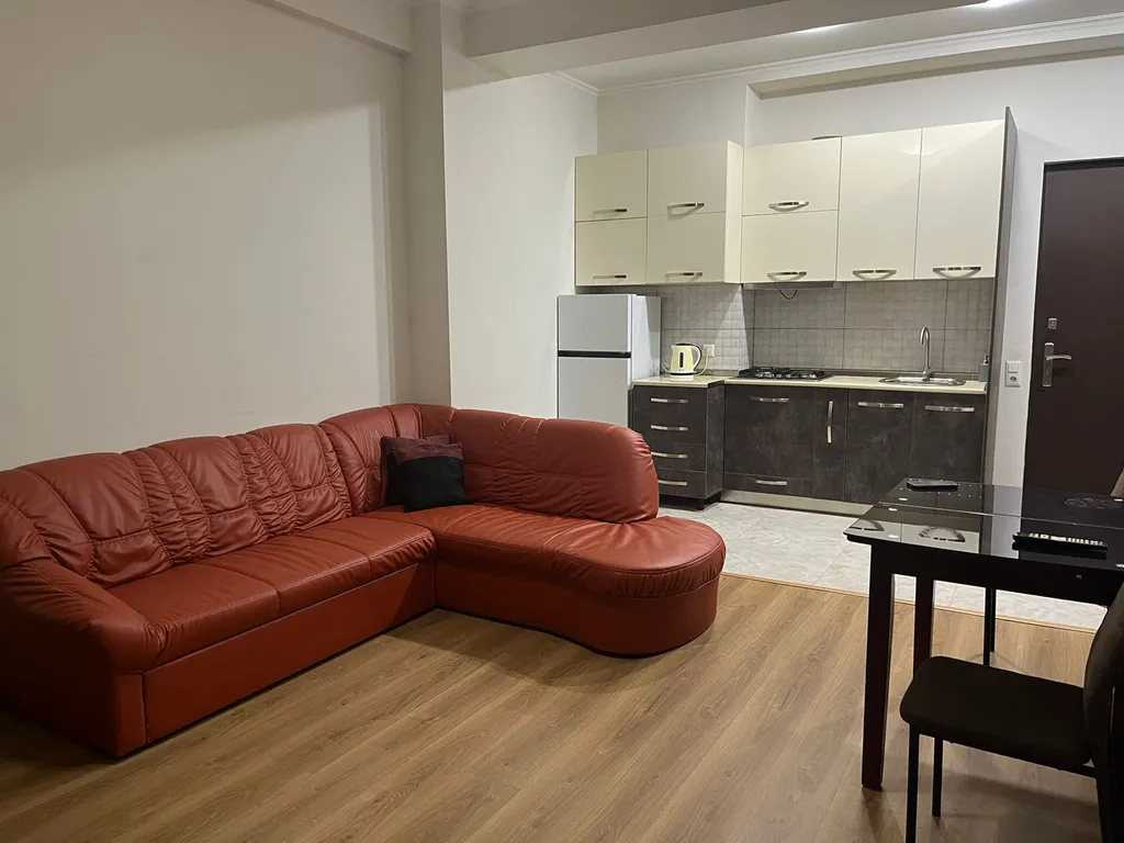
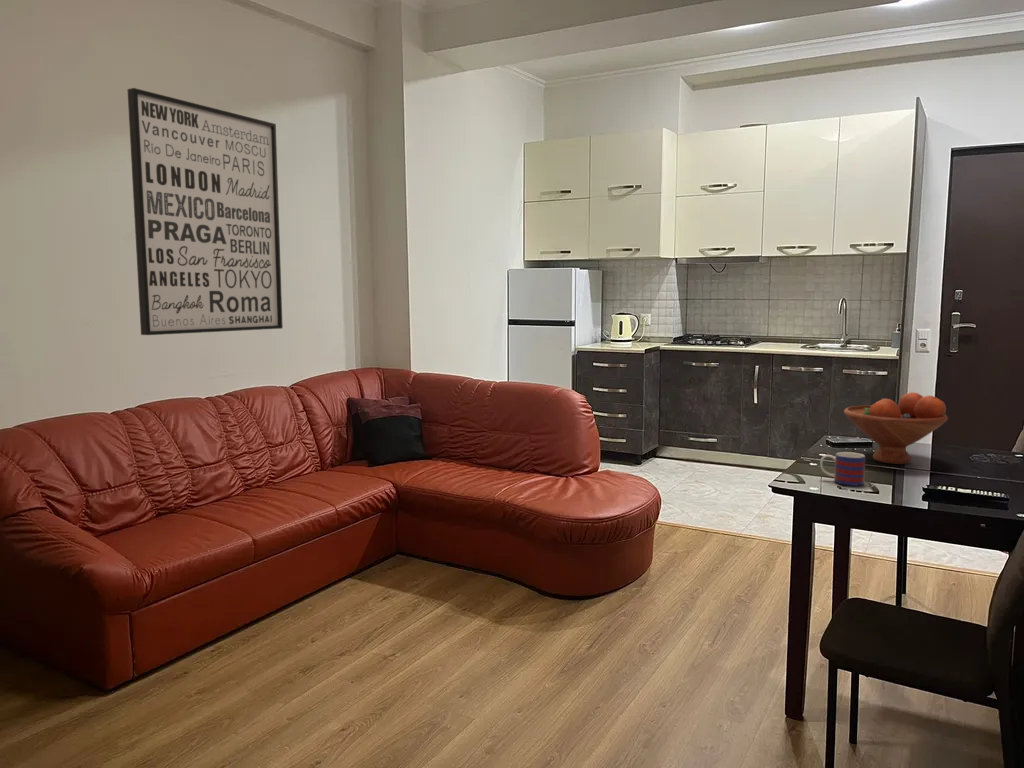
+ fruit bowl (893, 427)
+ mug (842, 467)
+ wall art (213, 221)
